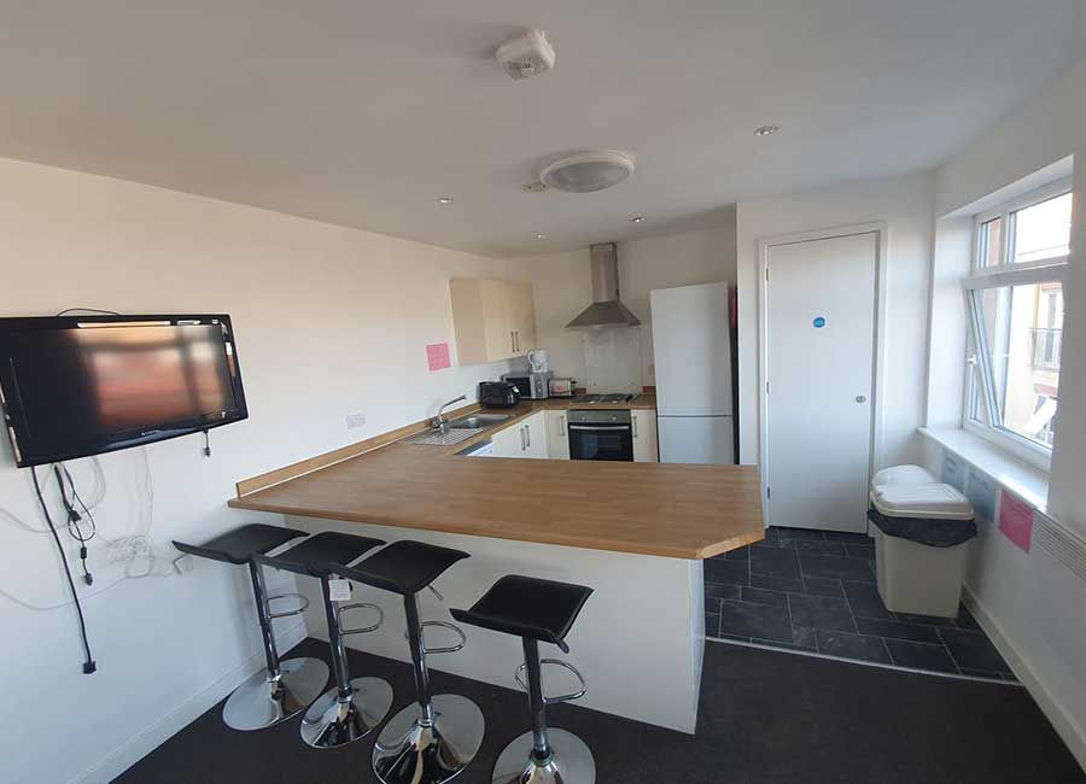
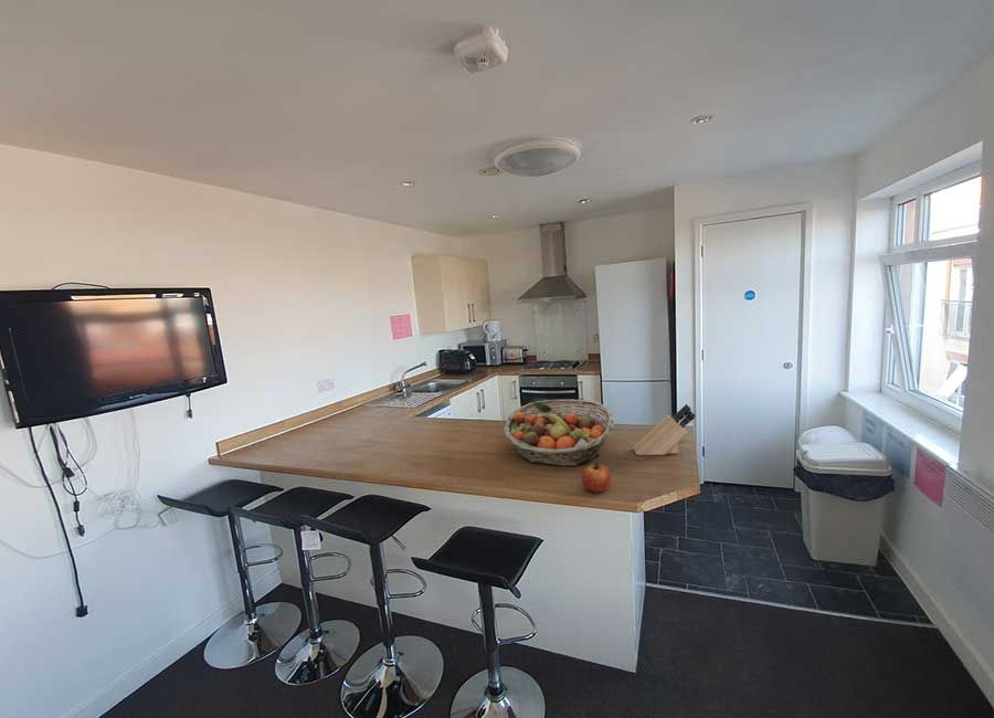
+ apple (595, 476)
+ fruit basket (558, 431)
+ knife block (663, 429)
